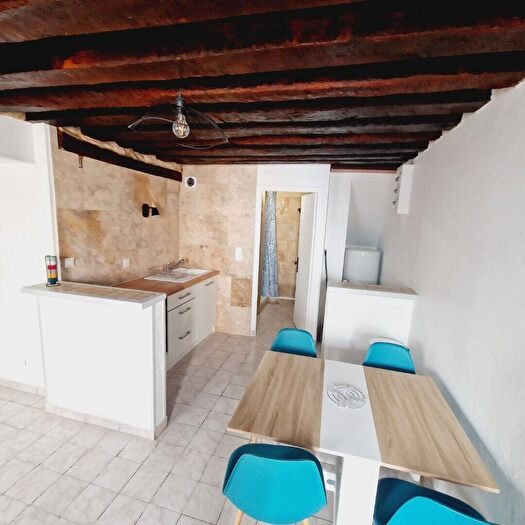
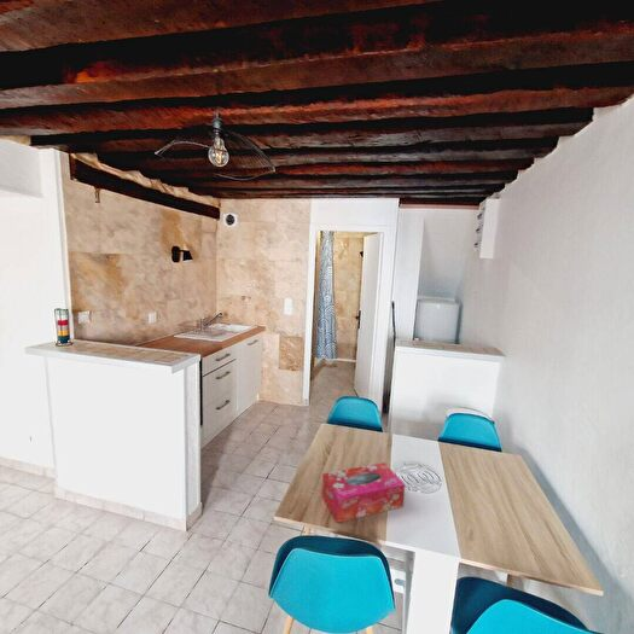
+ tissue box (362, 489)
